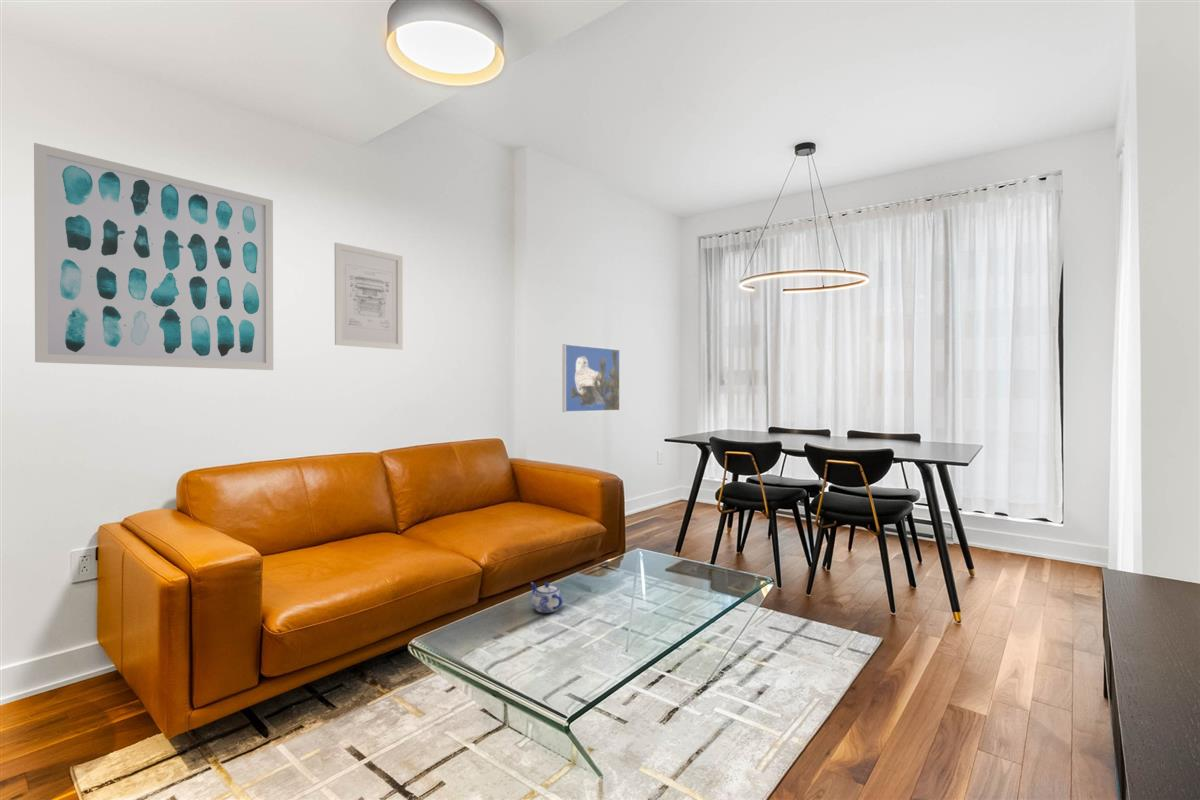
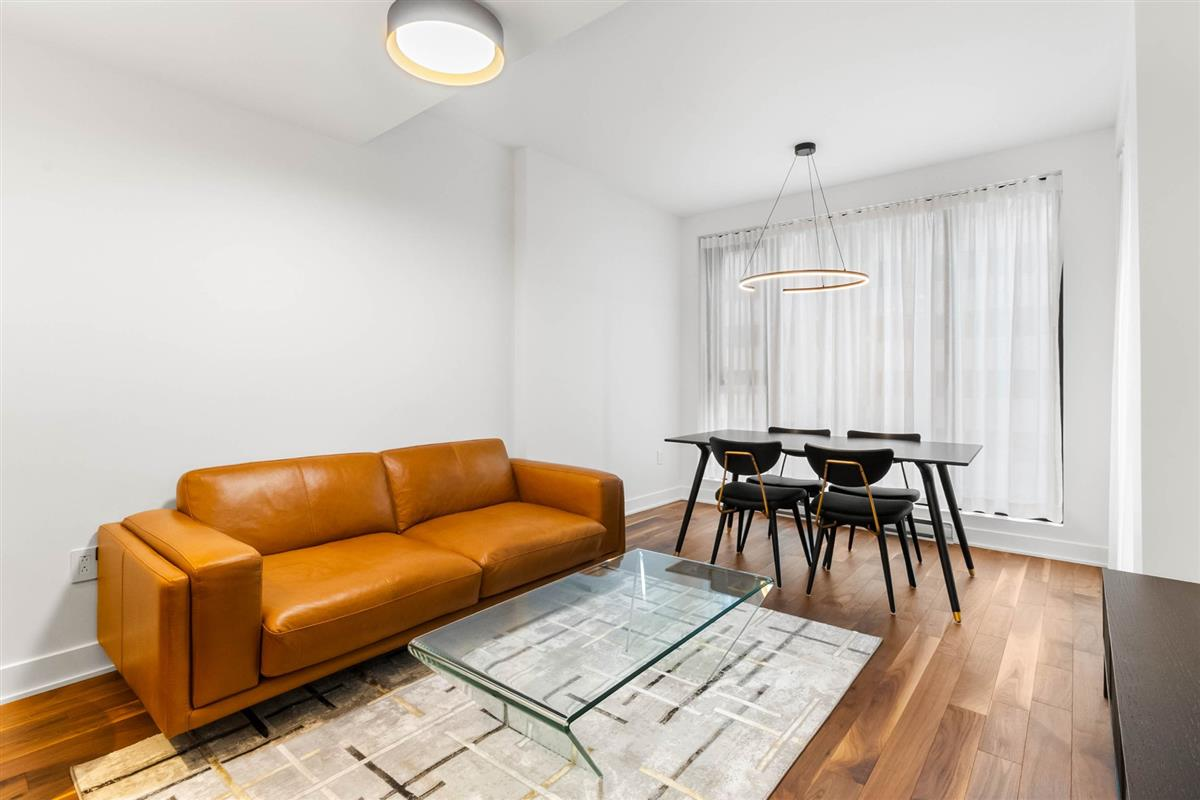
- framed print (592, 379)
- wall art (168, 271)
- teapot (545, 595)
- wall art (370, 298)
